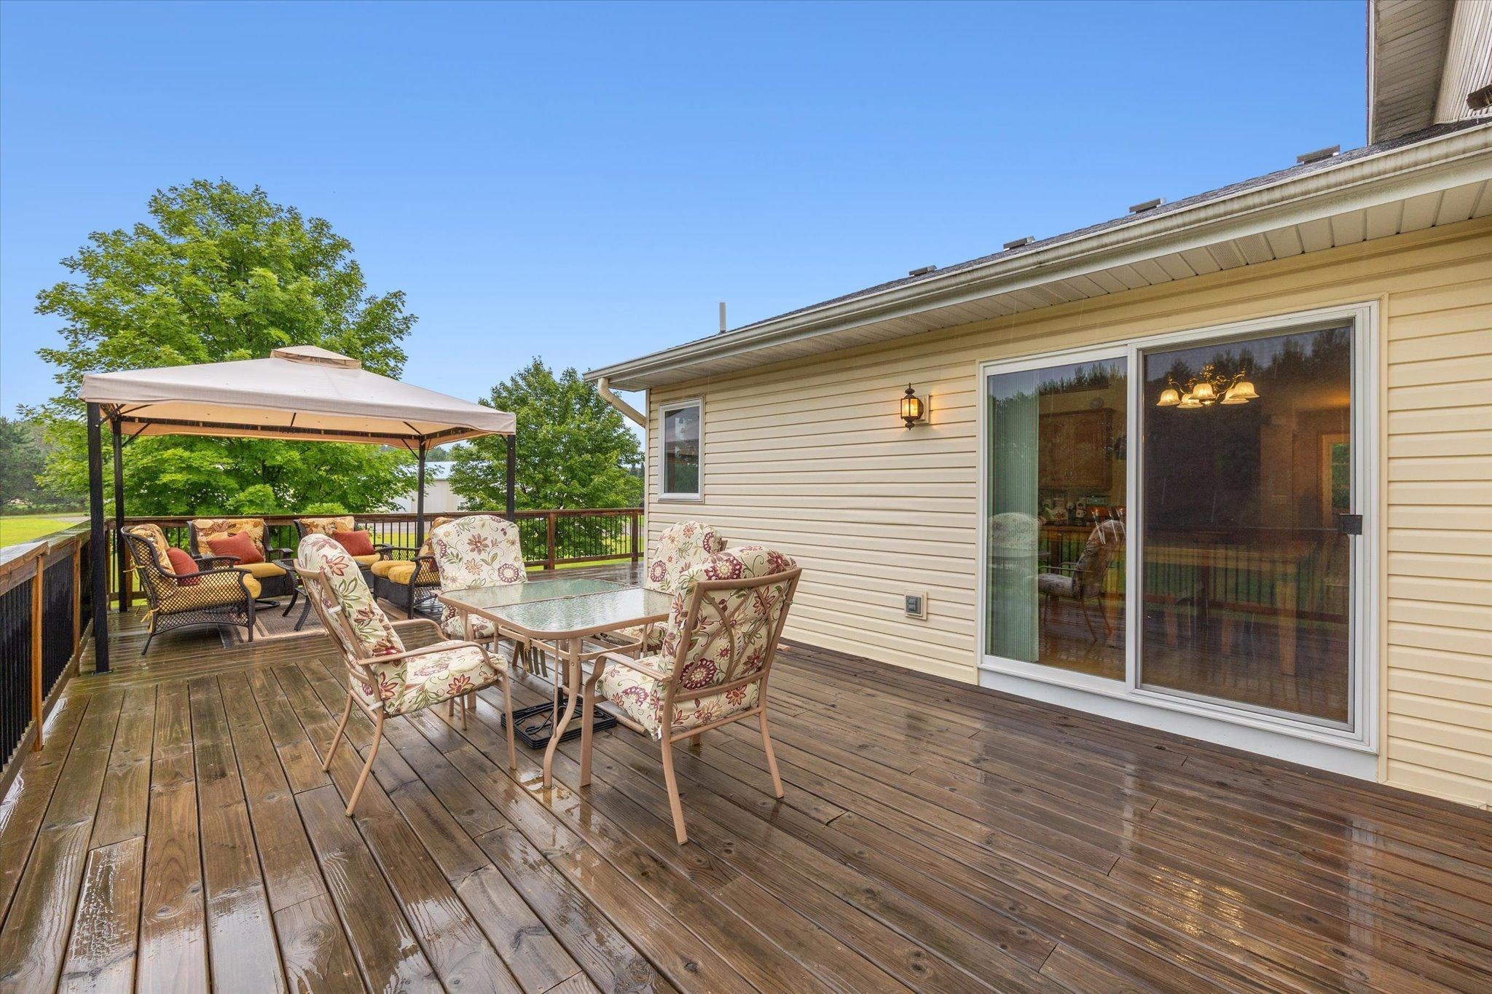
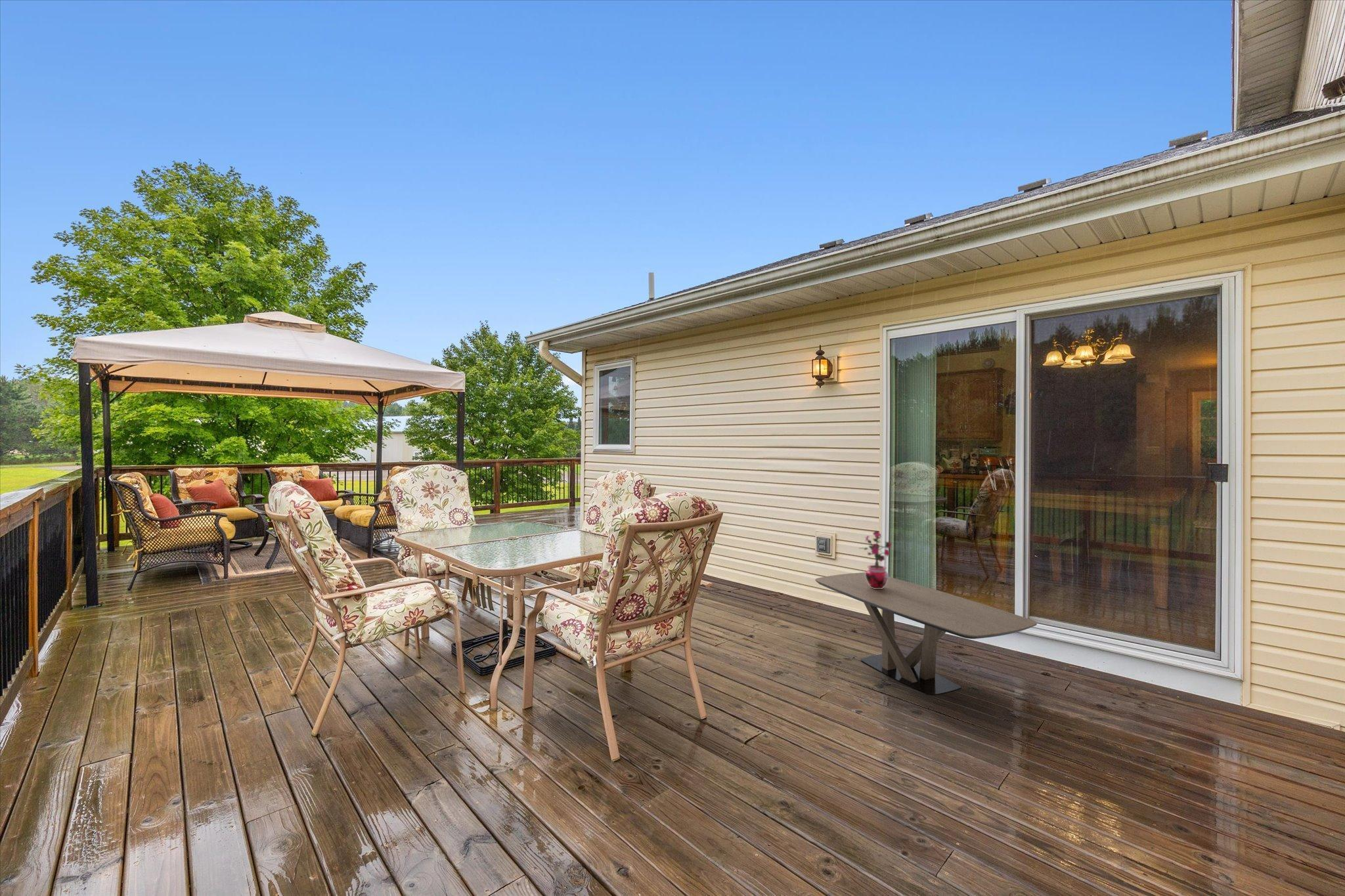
+ potted plant (875, 558)
+ coffee table (918, 644)
